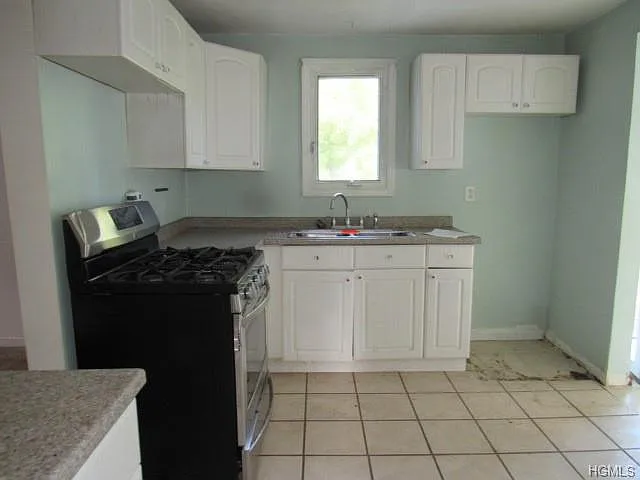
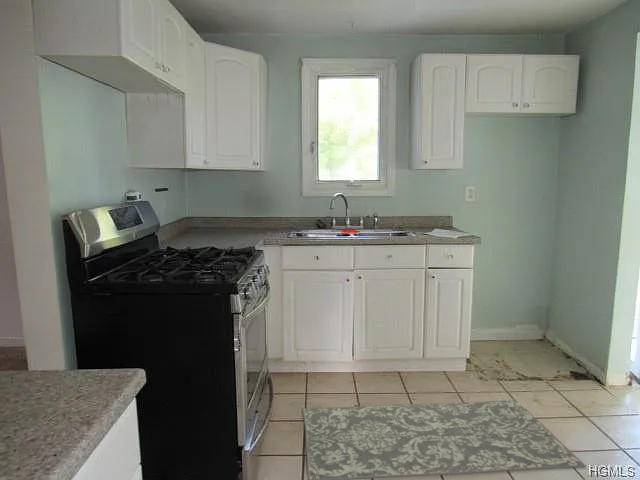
+ rug (428, 434)
